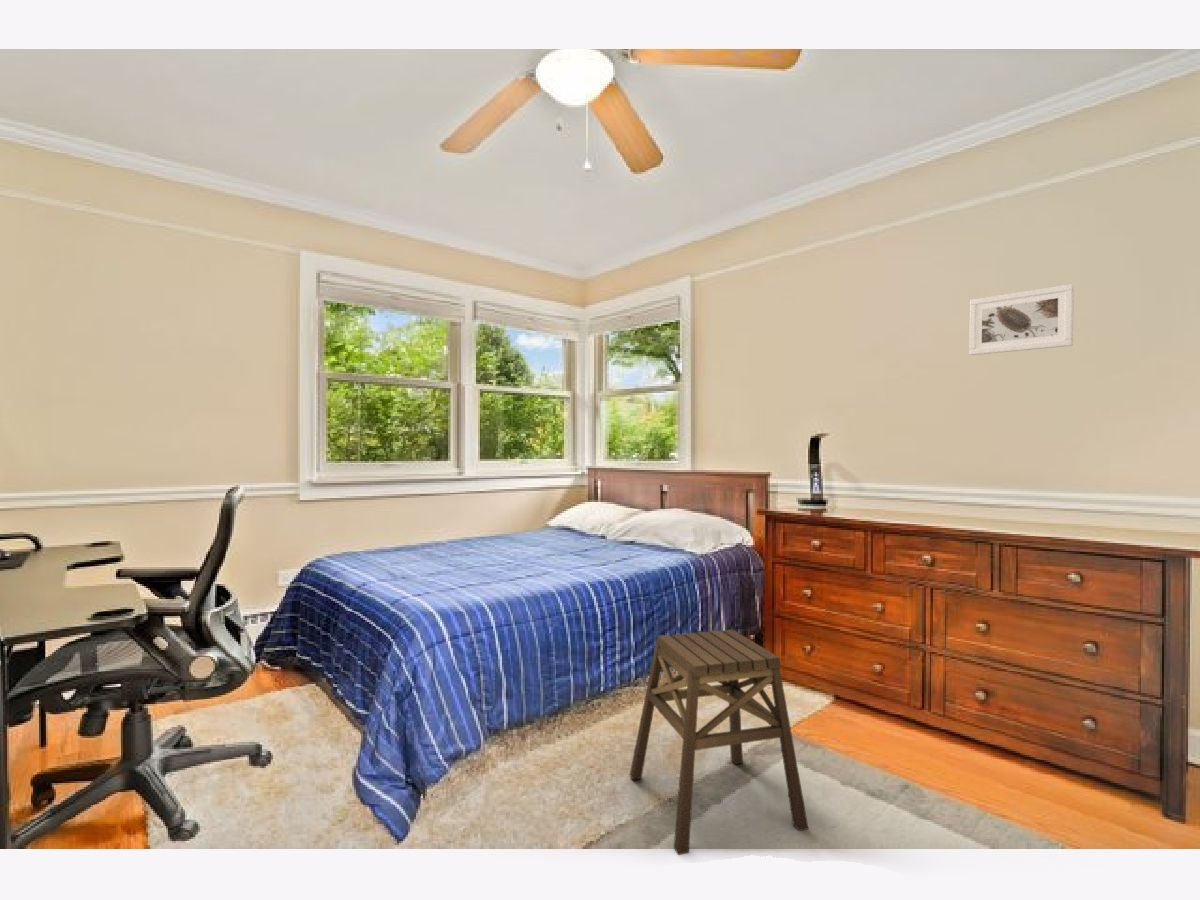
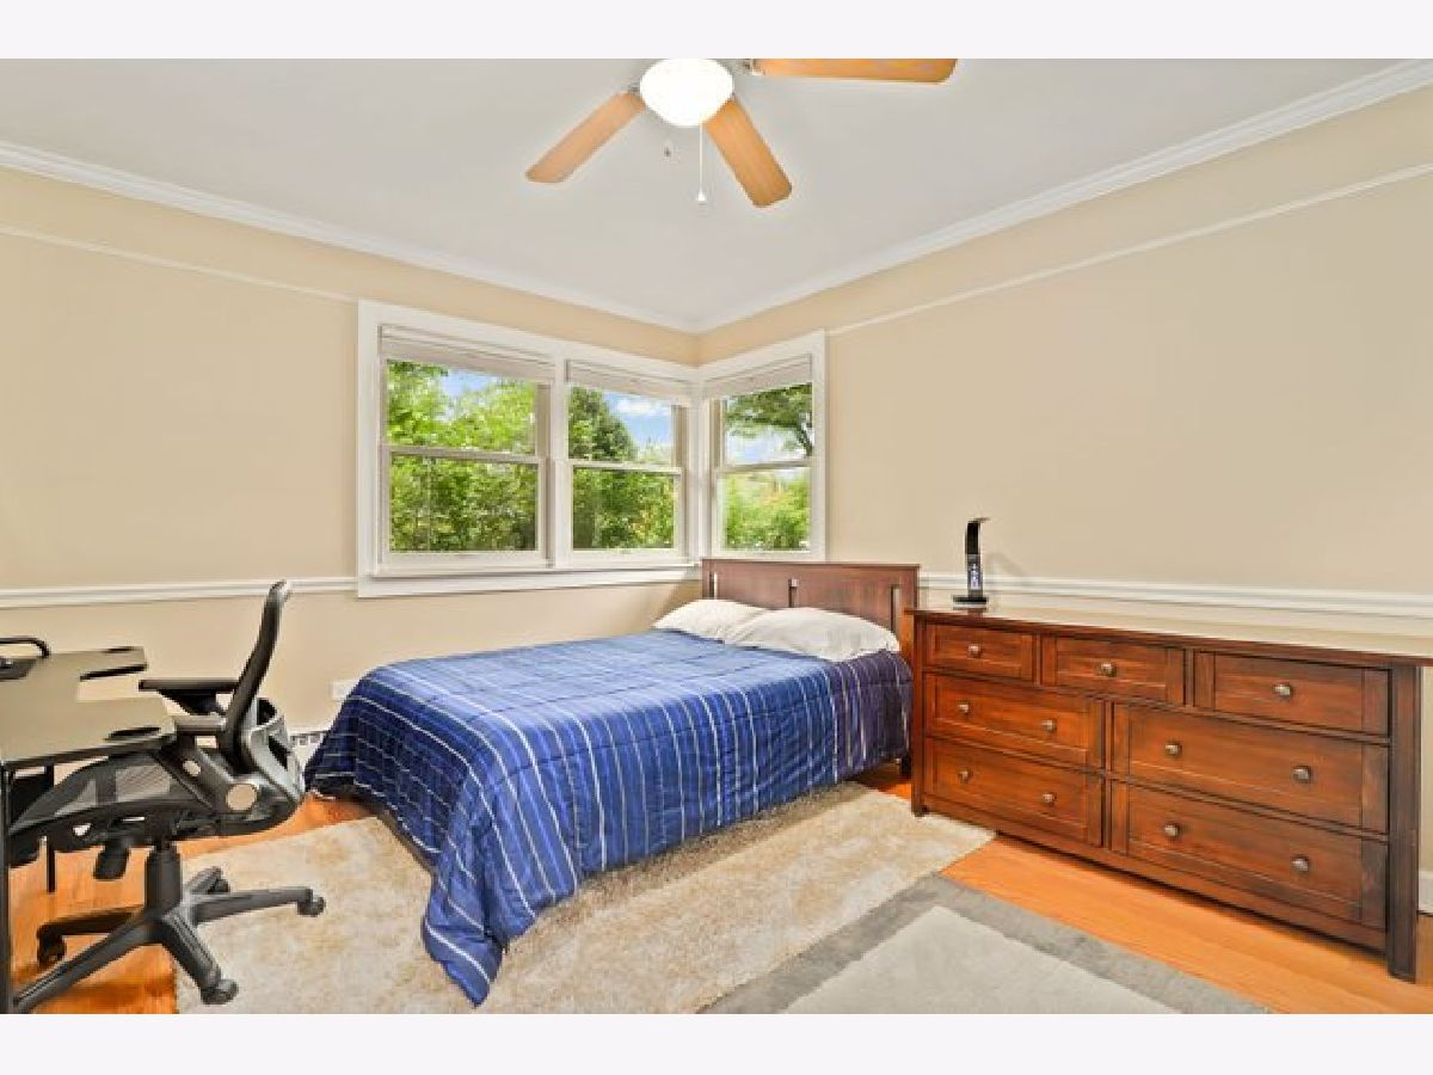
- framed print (1018, 321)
- stool (713, 723)
